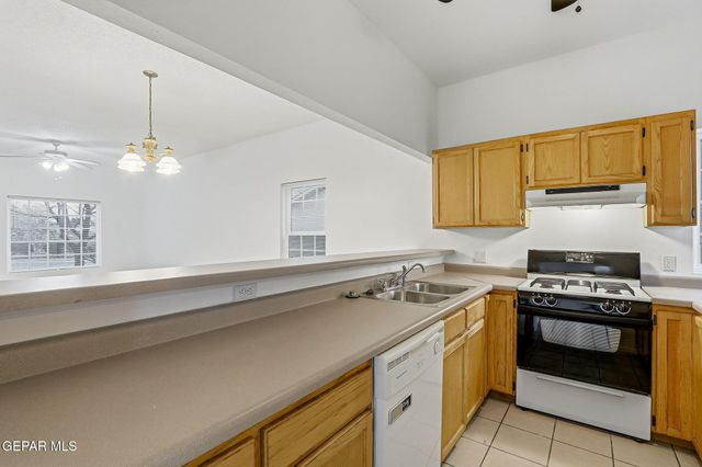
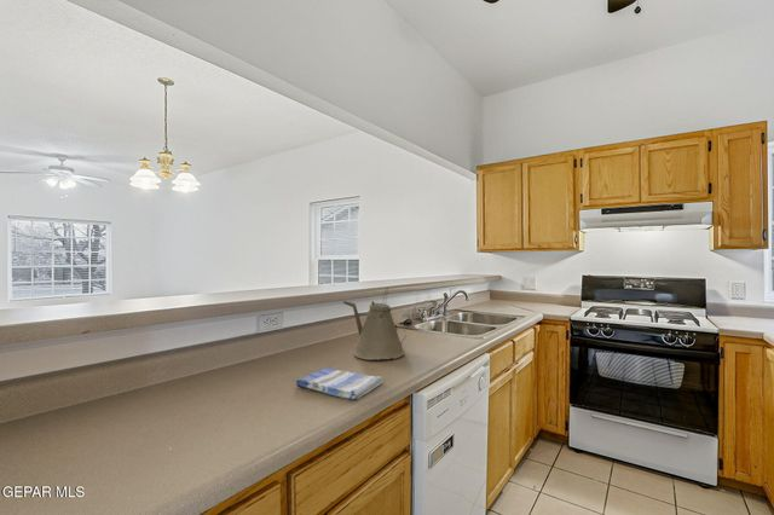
+ kettle (375, 320)
+ dish towel (340, 381)
